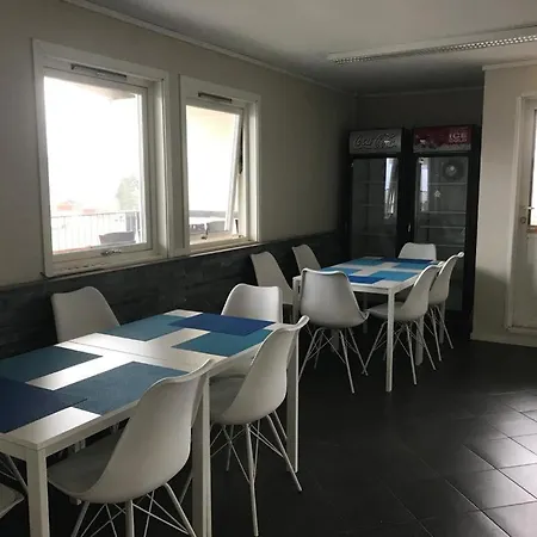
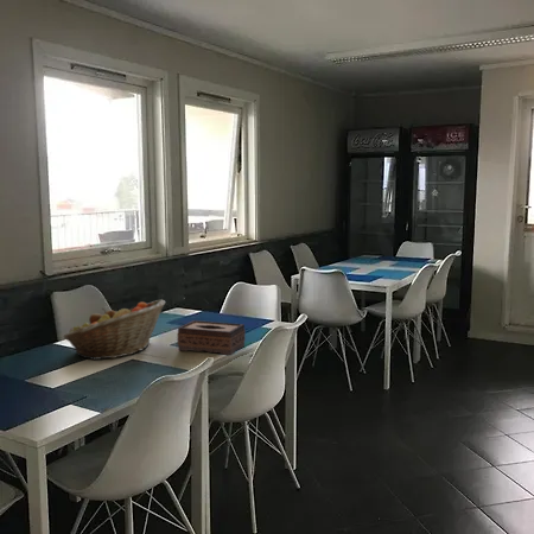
+ fruit basket (116, 325)
+ tissue box (211, 337)
